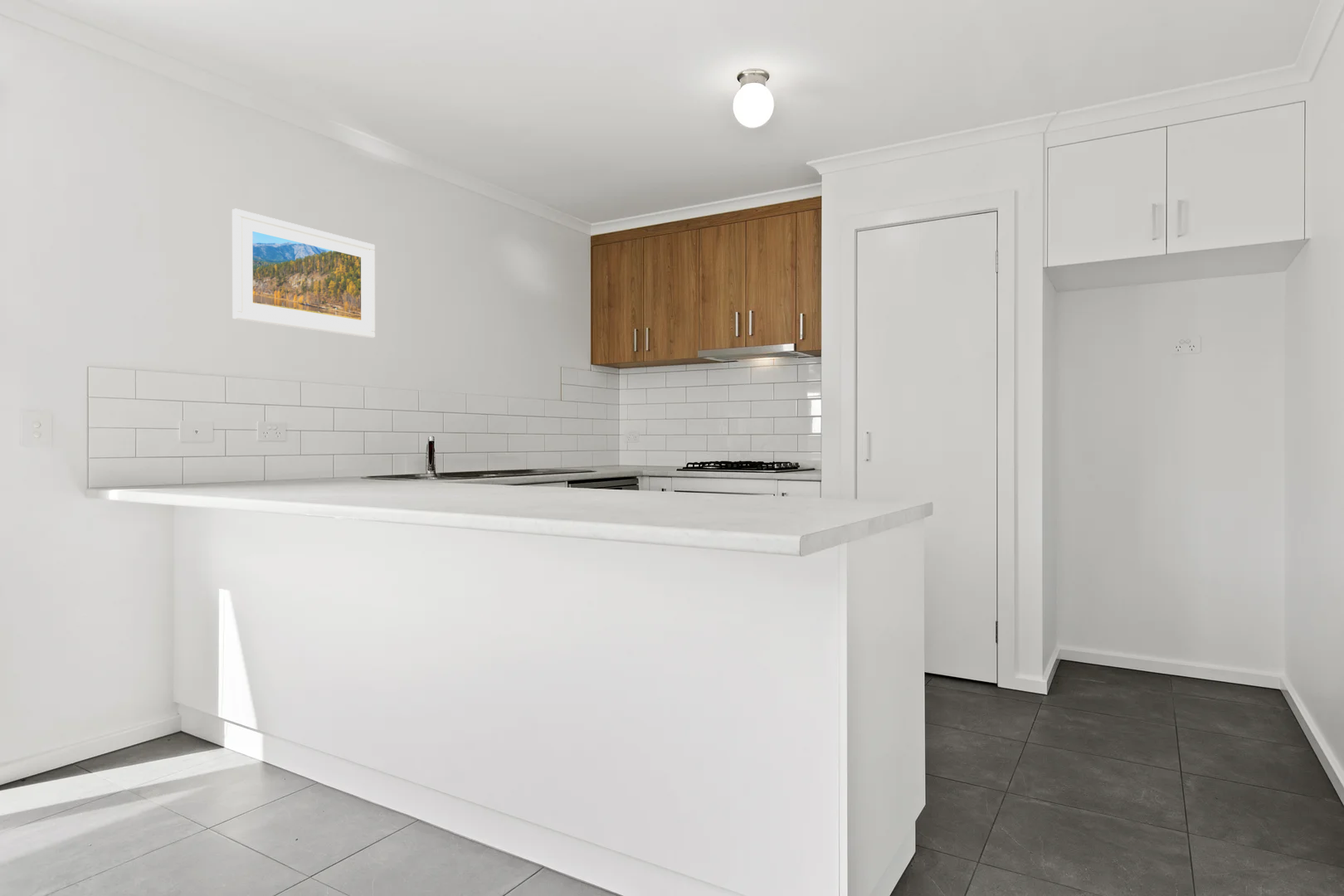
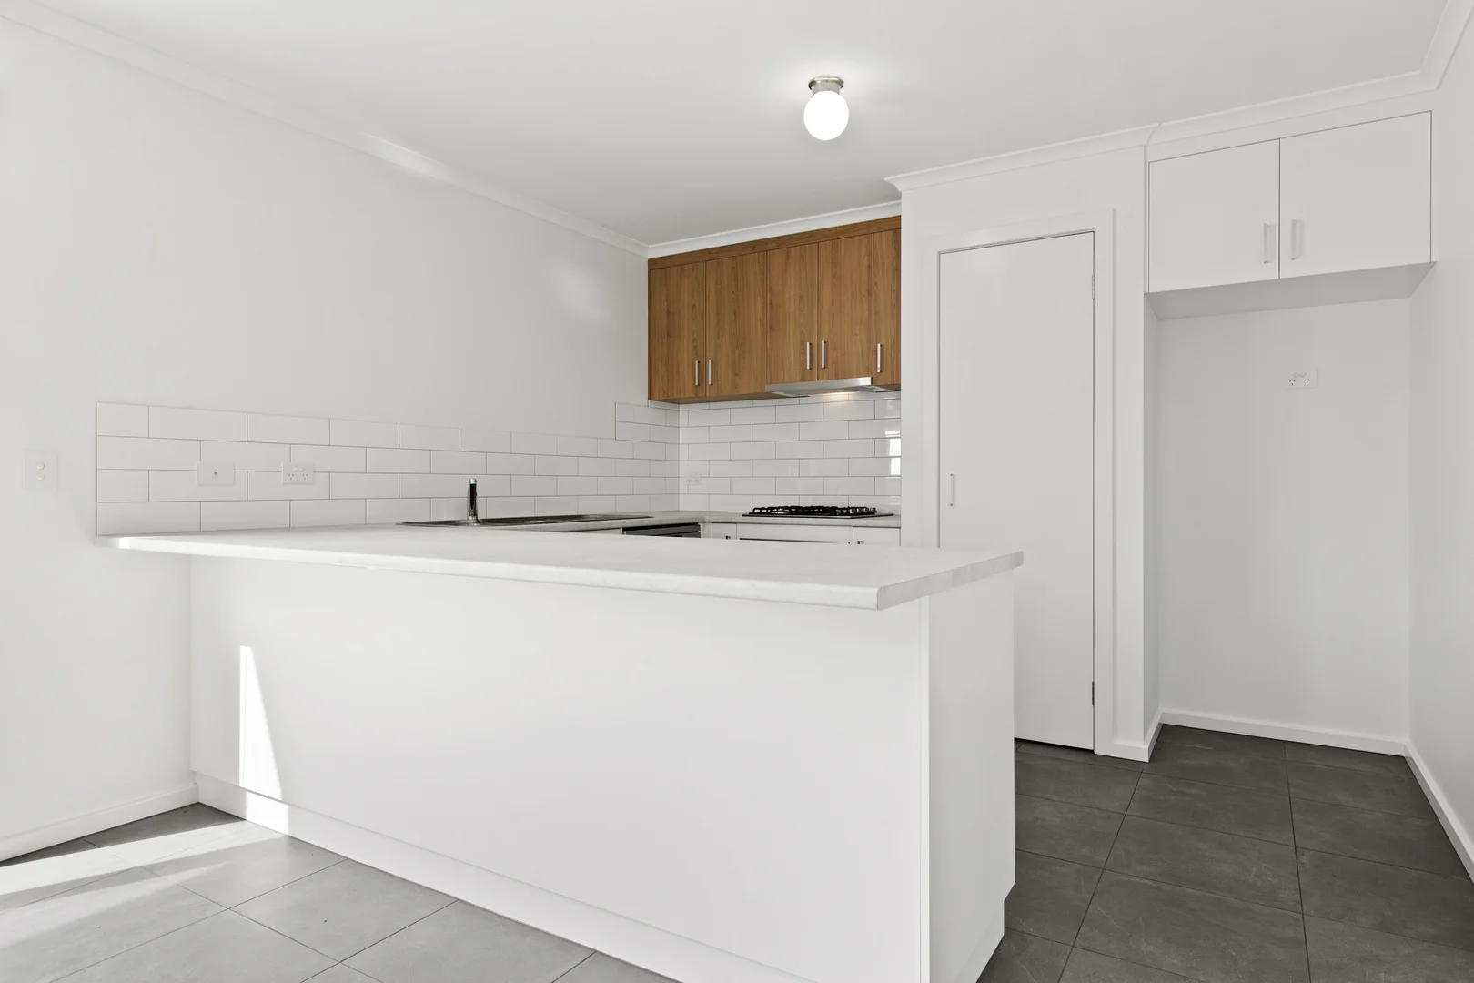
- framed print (309, 278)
